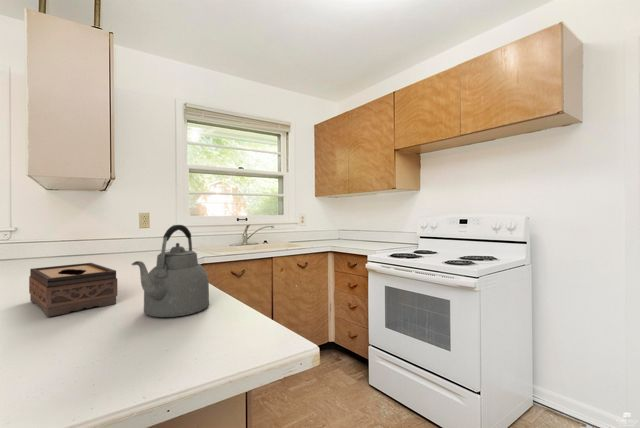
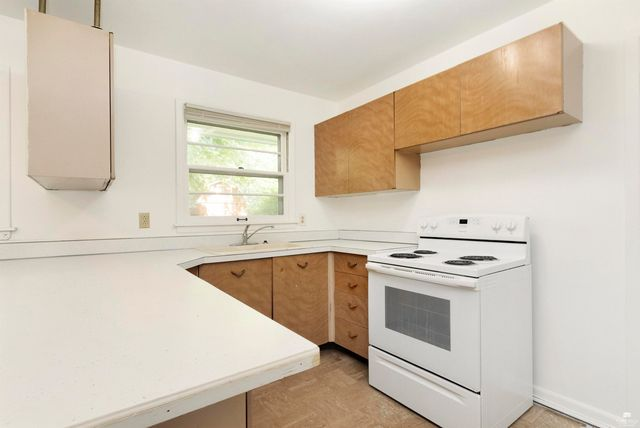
- tissue box (72, 285)
- kettle (168, 269)
